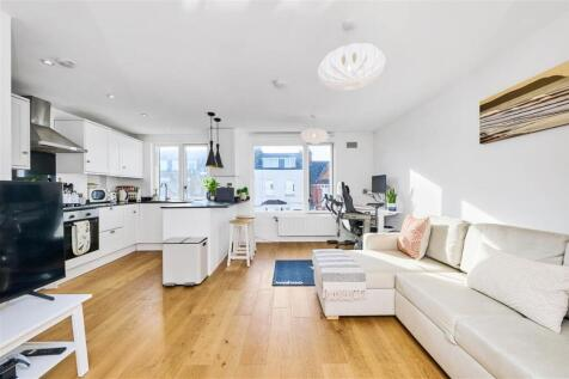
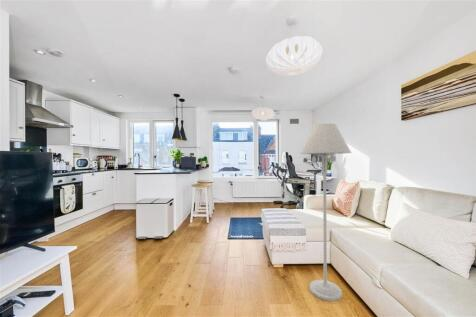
+ floor lamp (324, 207)
